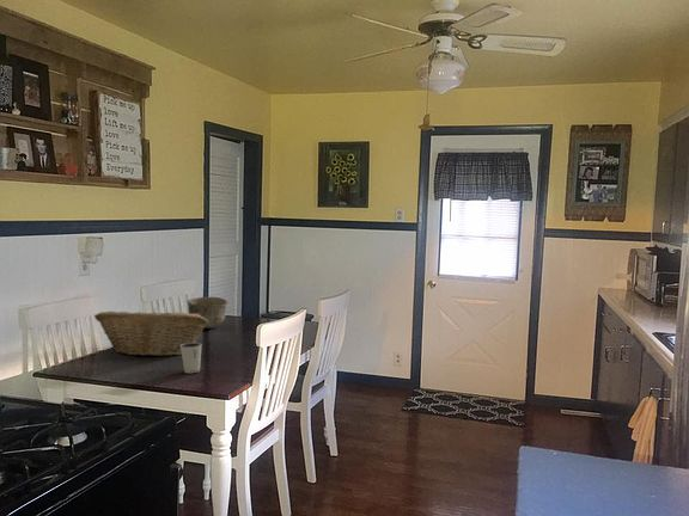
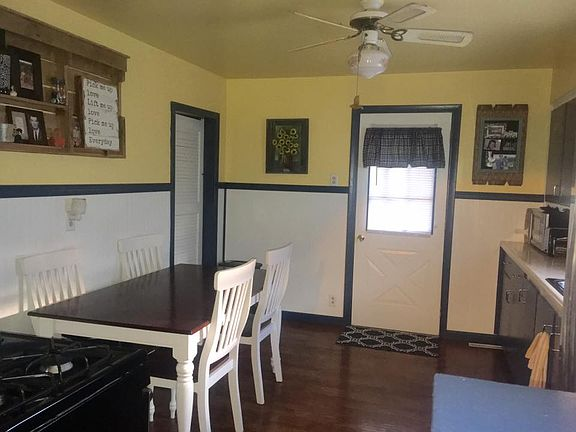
- fruit basket (152, 327)
- dixie cup (190, 357)
- bowl (207, 313)
